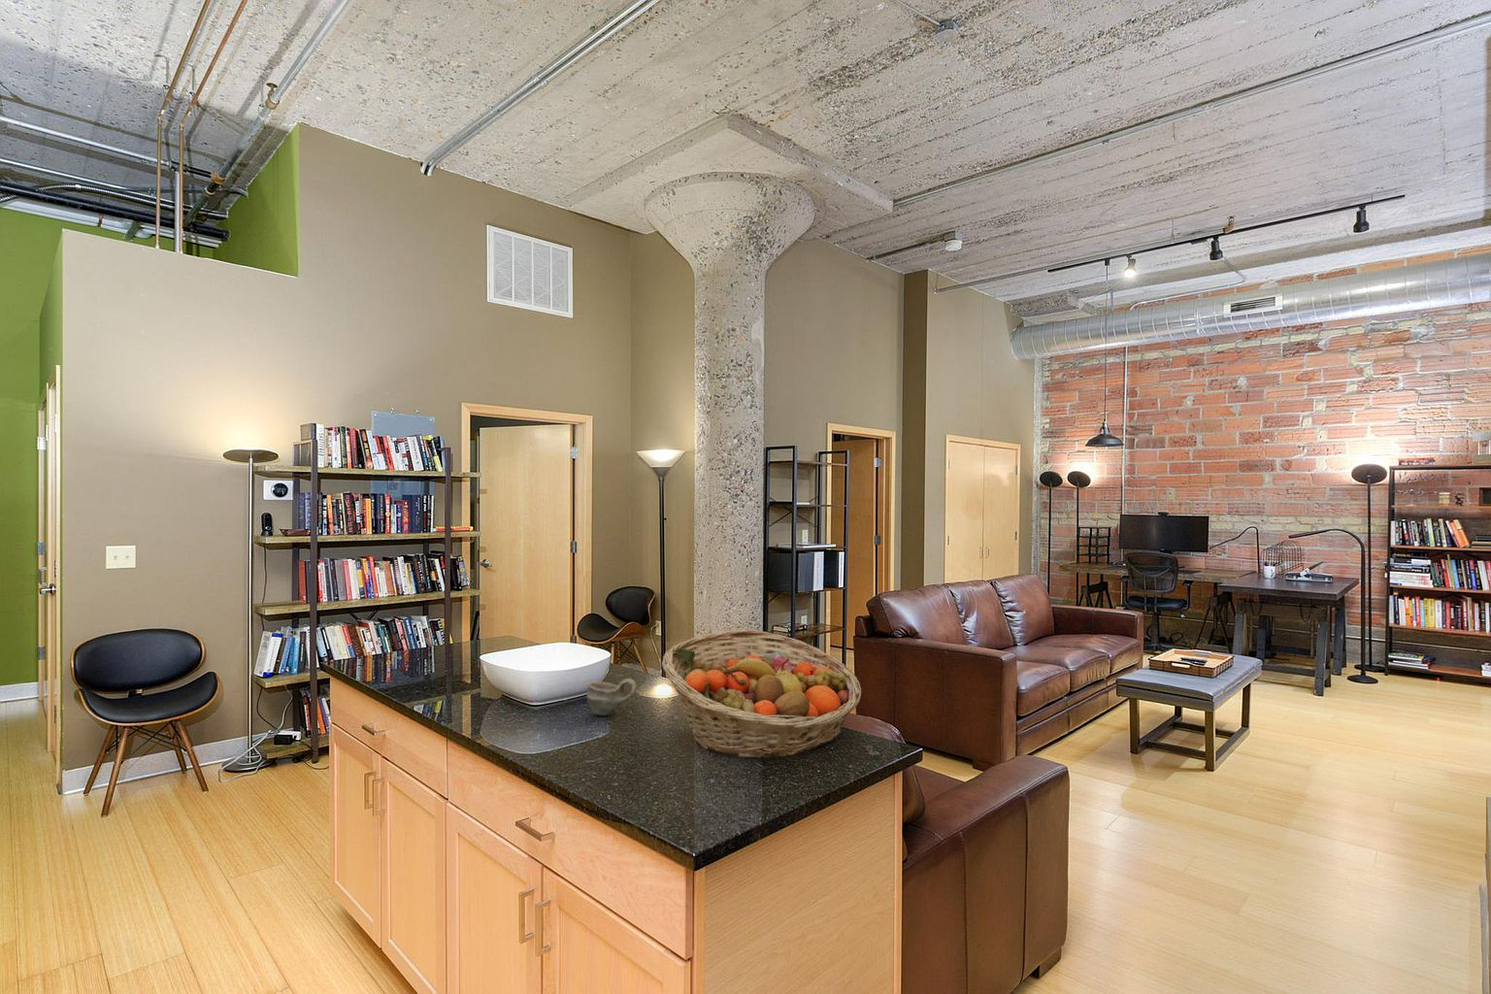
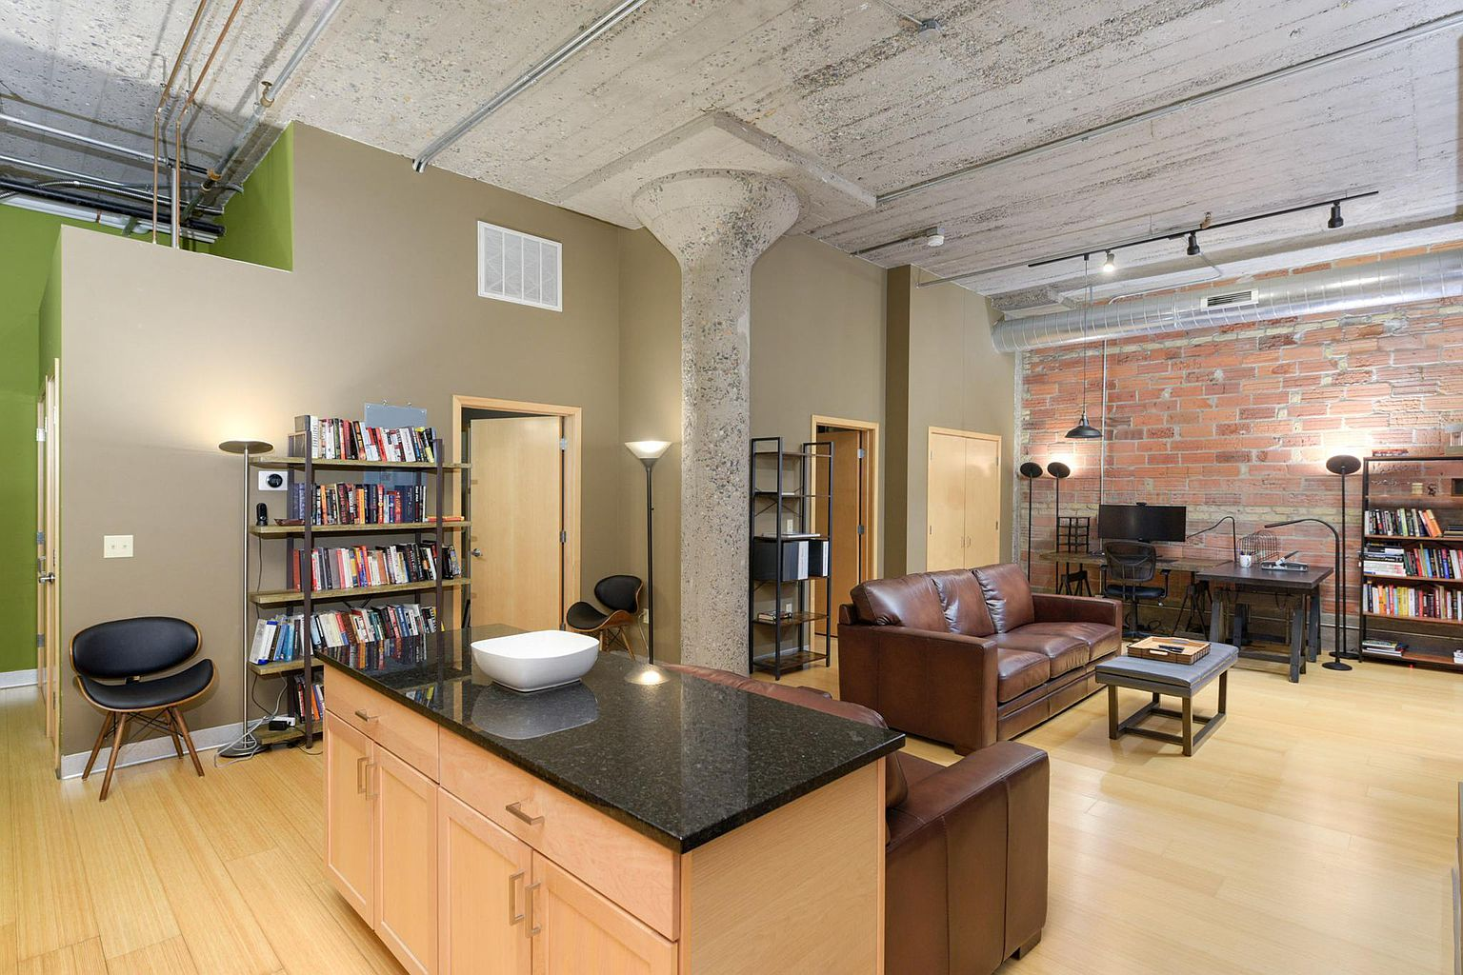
- cup (609, 696)
- fruit basket (763, 688)
